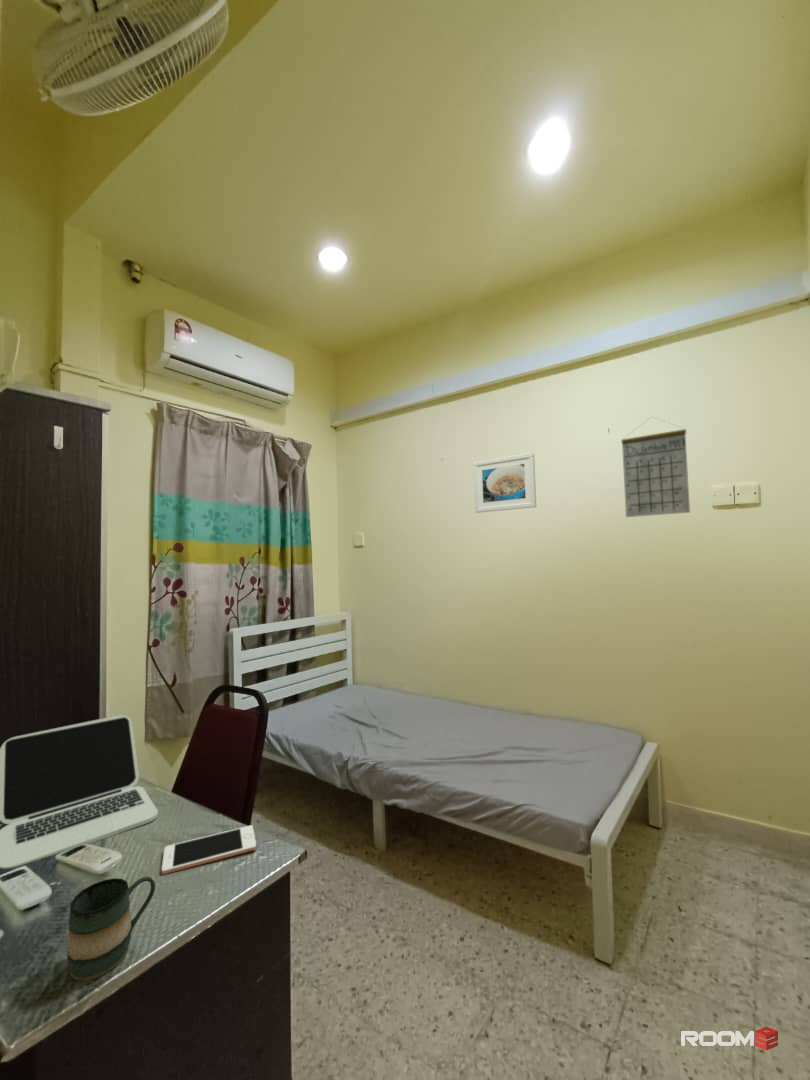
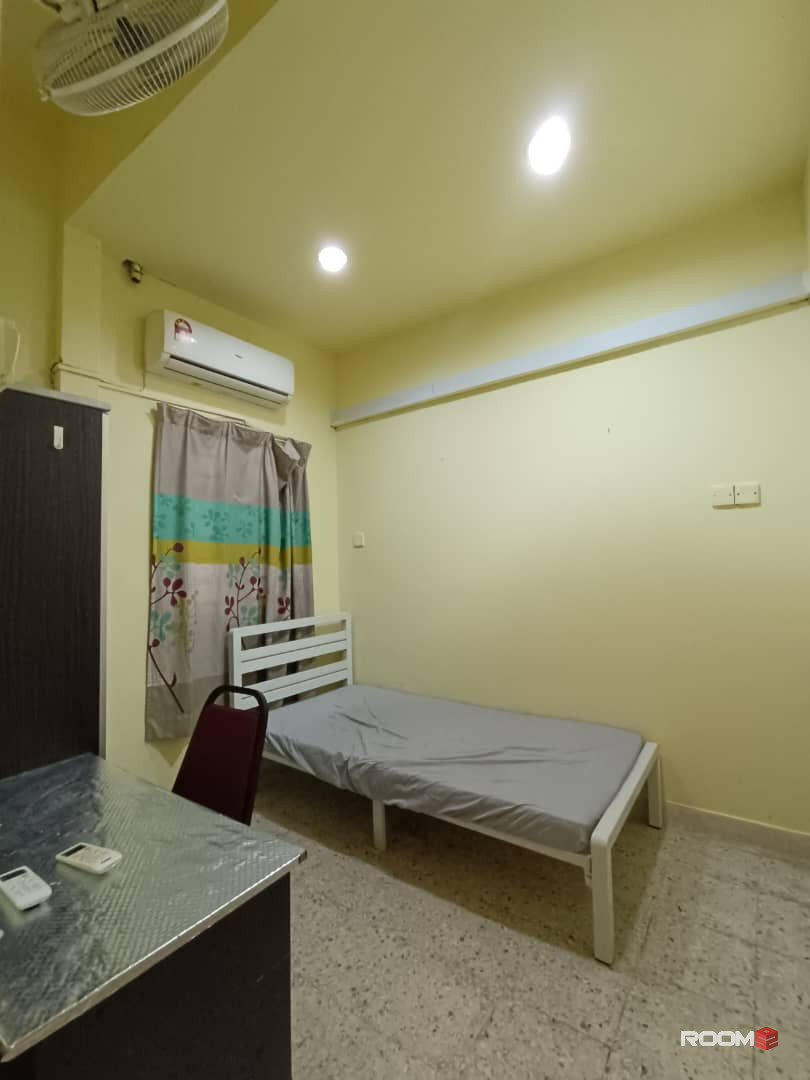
- mug (113, 919)
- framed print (503, 483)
- cell phone (210, 848)
- calendar (654, 465)
- laptop (77, 777)
